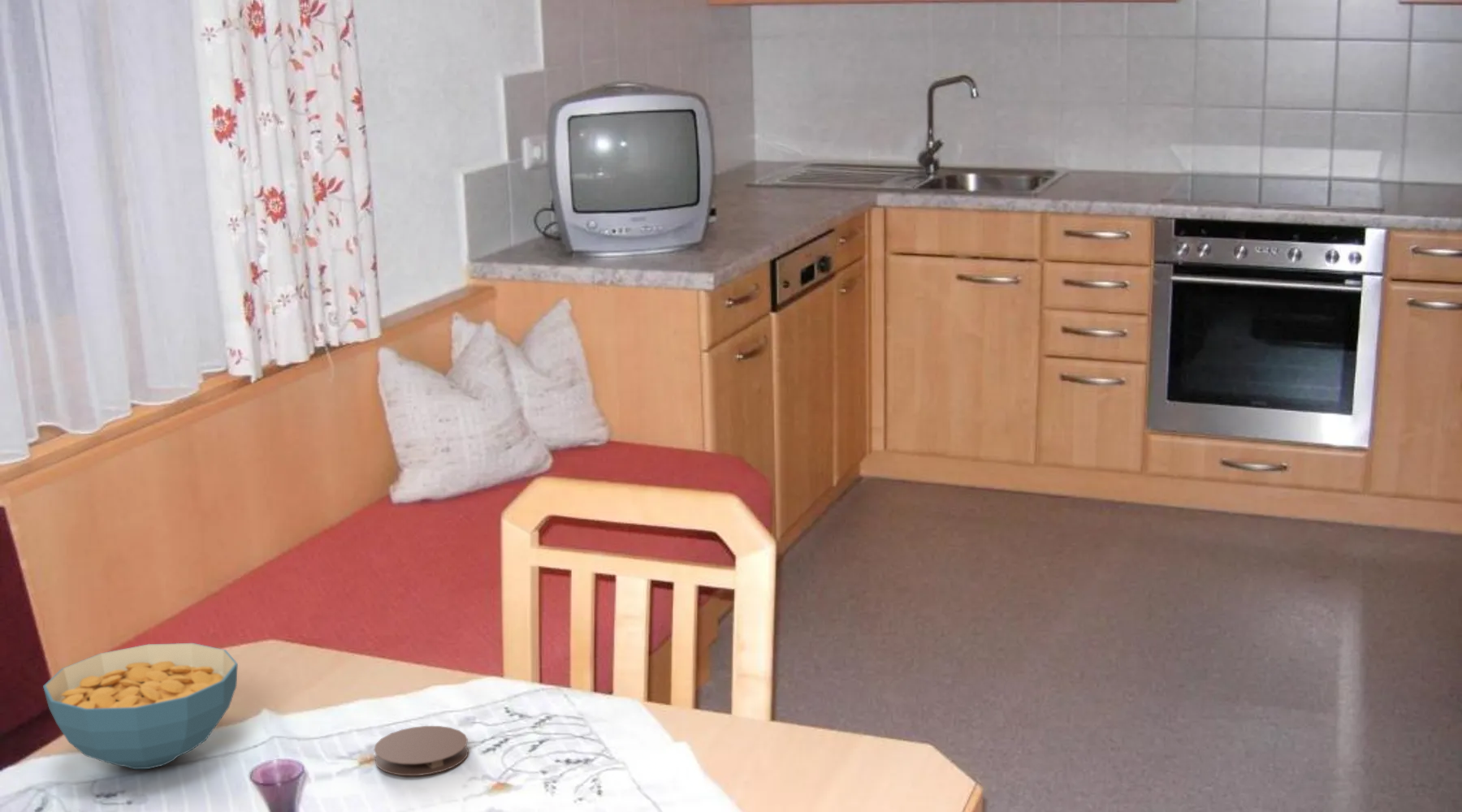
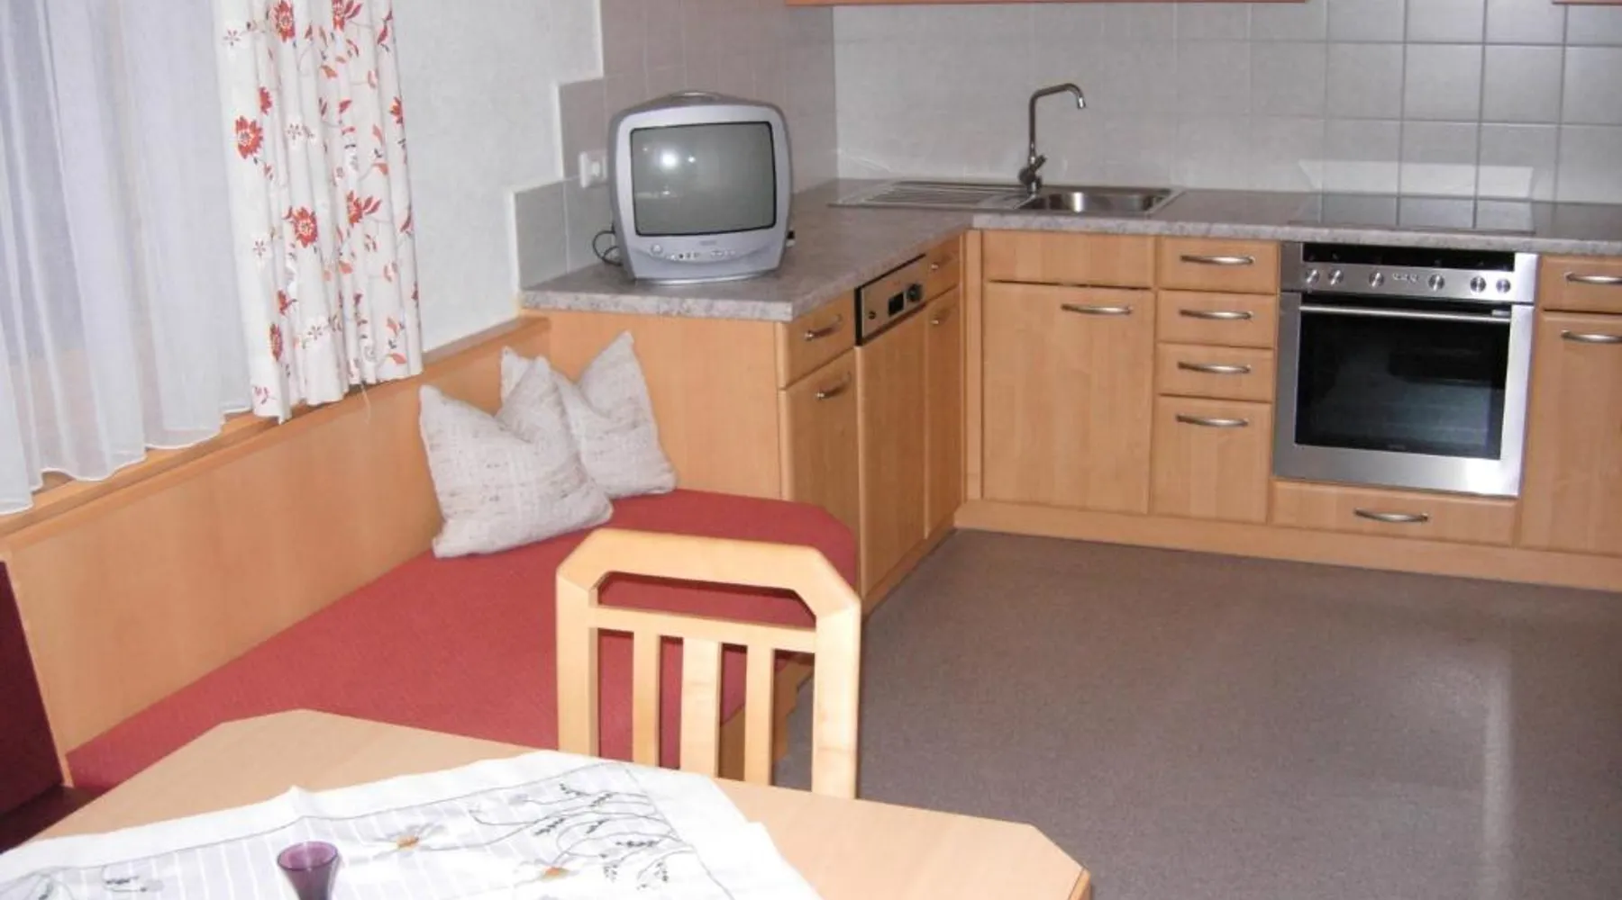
- coaster (421, 749)
- cereal bowl (145, 716)
